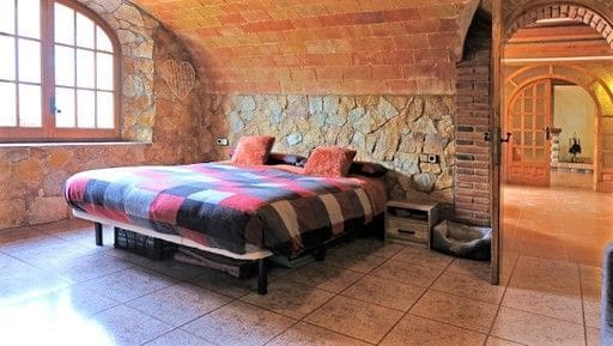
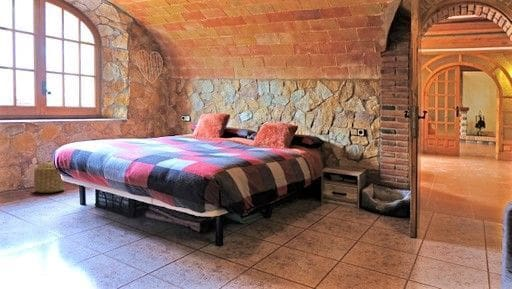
+ basket (49, 176)
